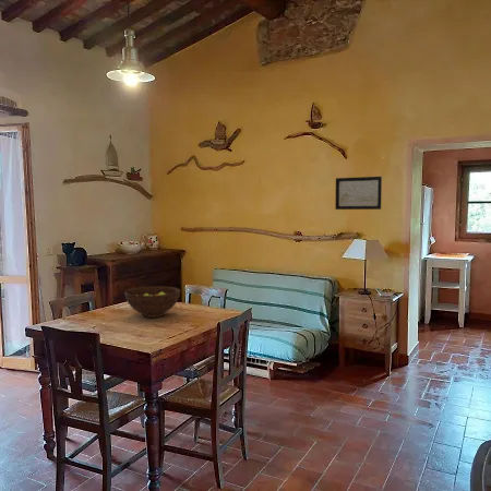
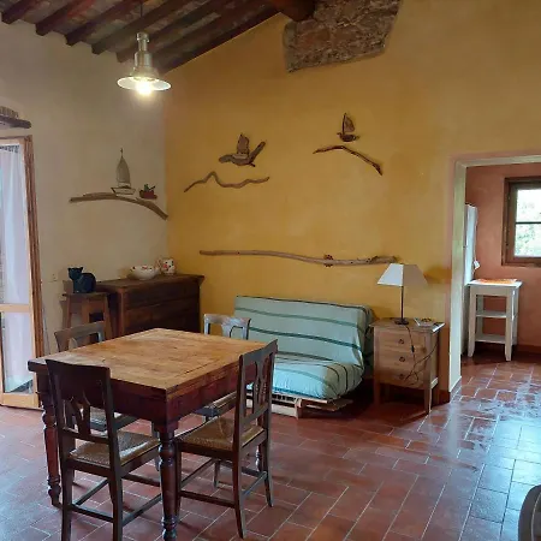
- fruit bowl (153, 302)
- wall art (358, 193)
